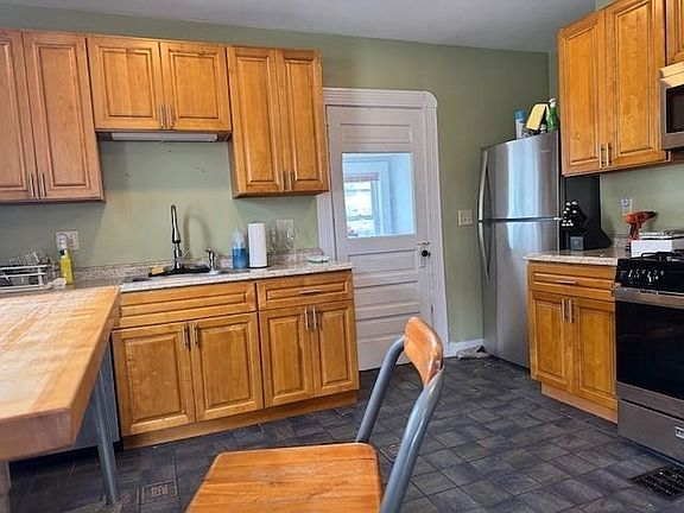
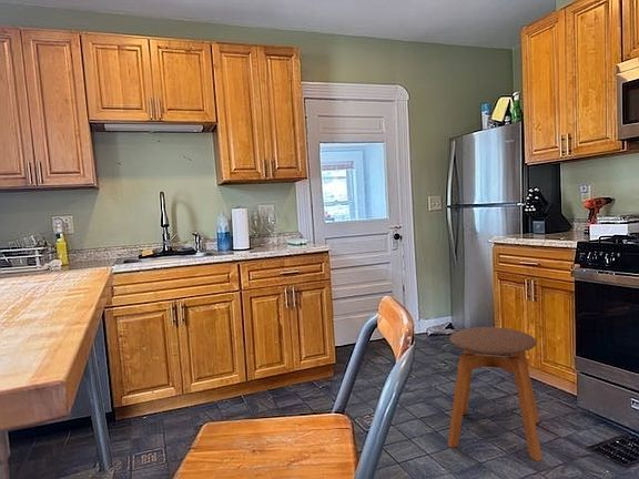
+ stool (493, 367)
